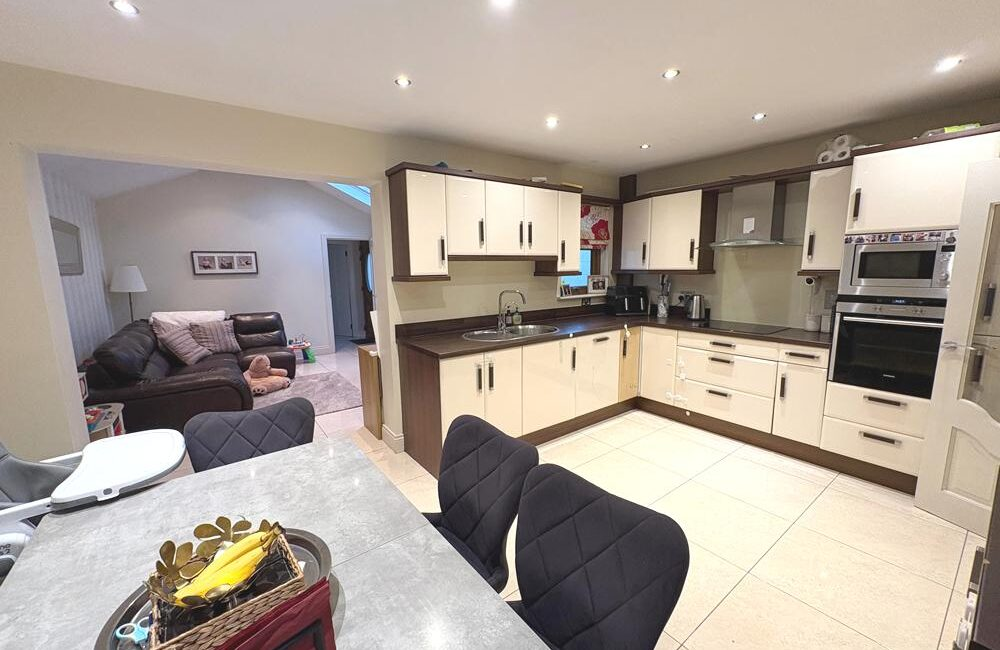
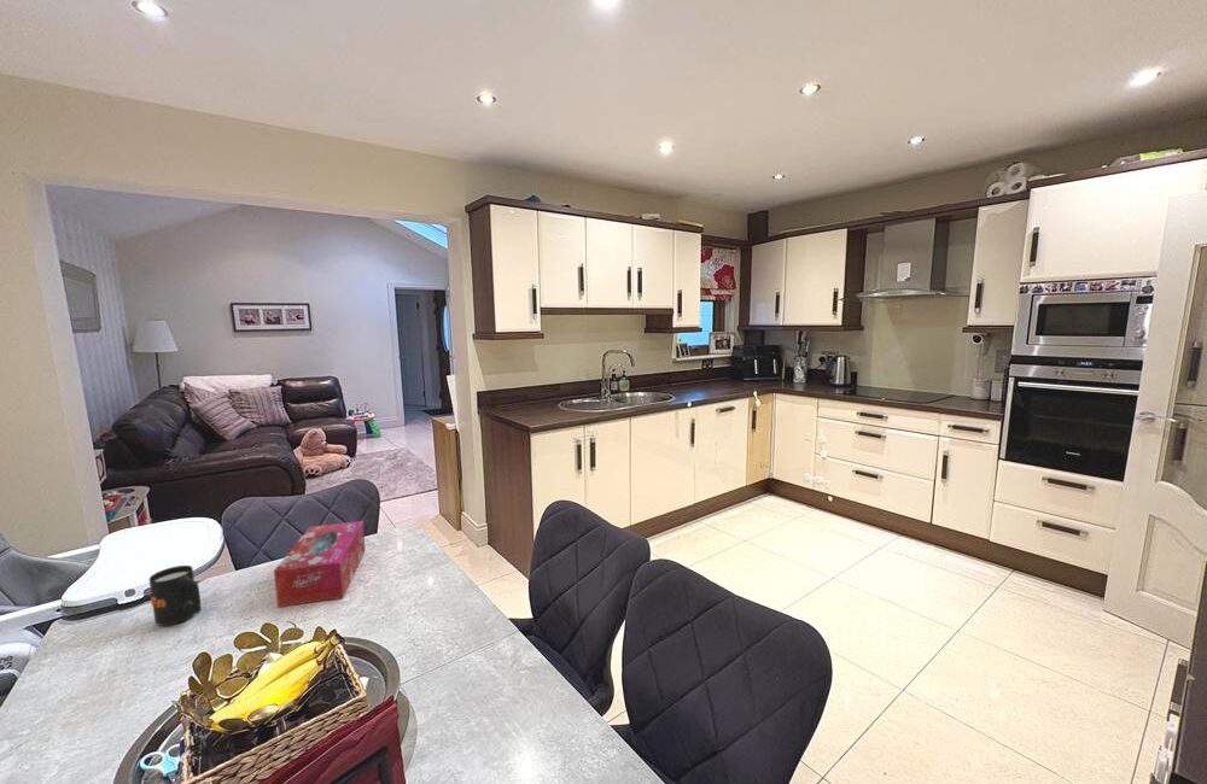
+ tissue box (325, 558)
+ mug (179, 597)
